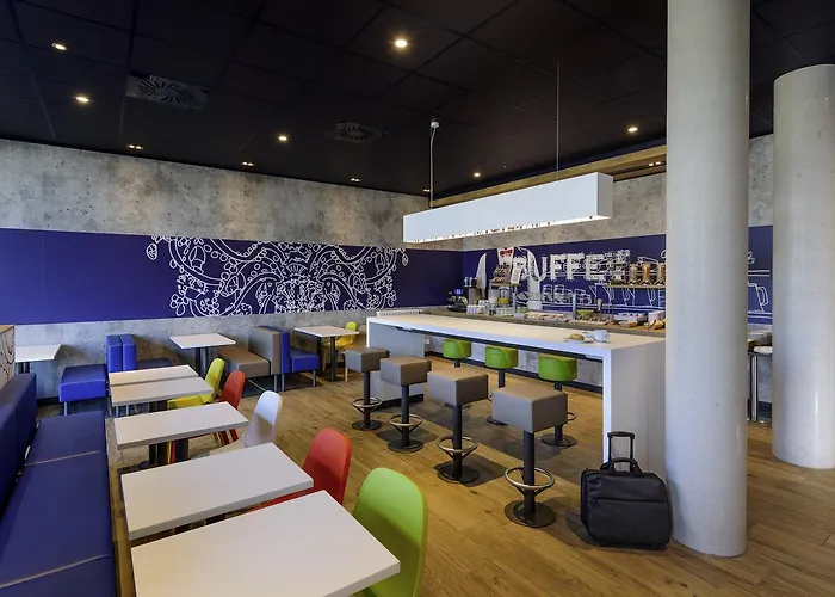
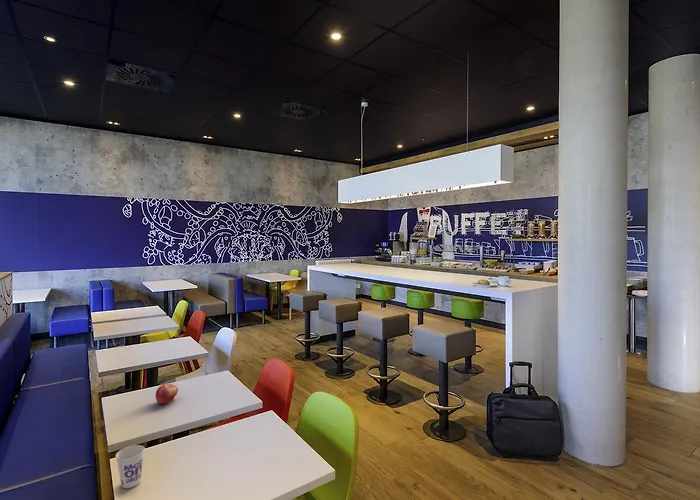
+ cup (130, 467)
+ fruit (167, 392)
